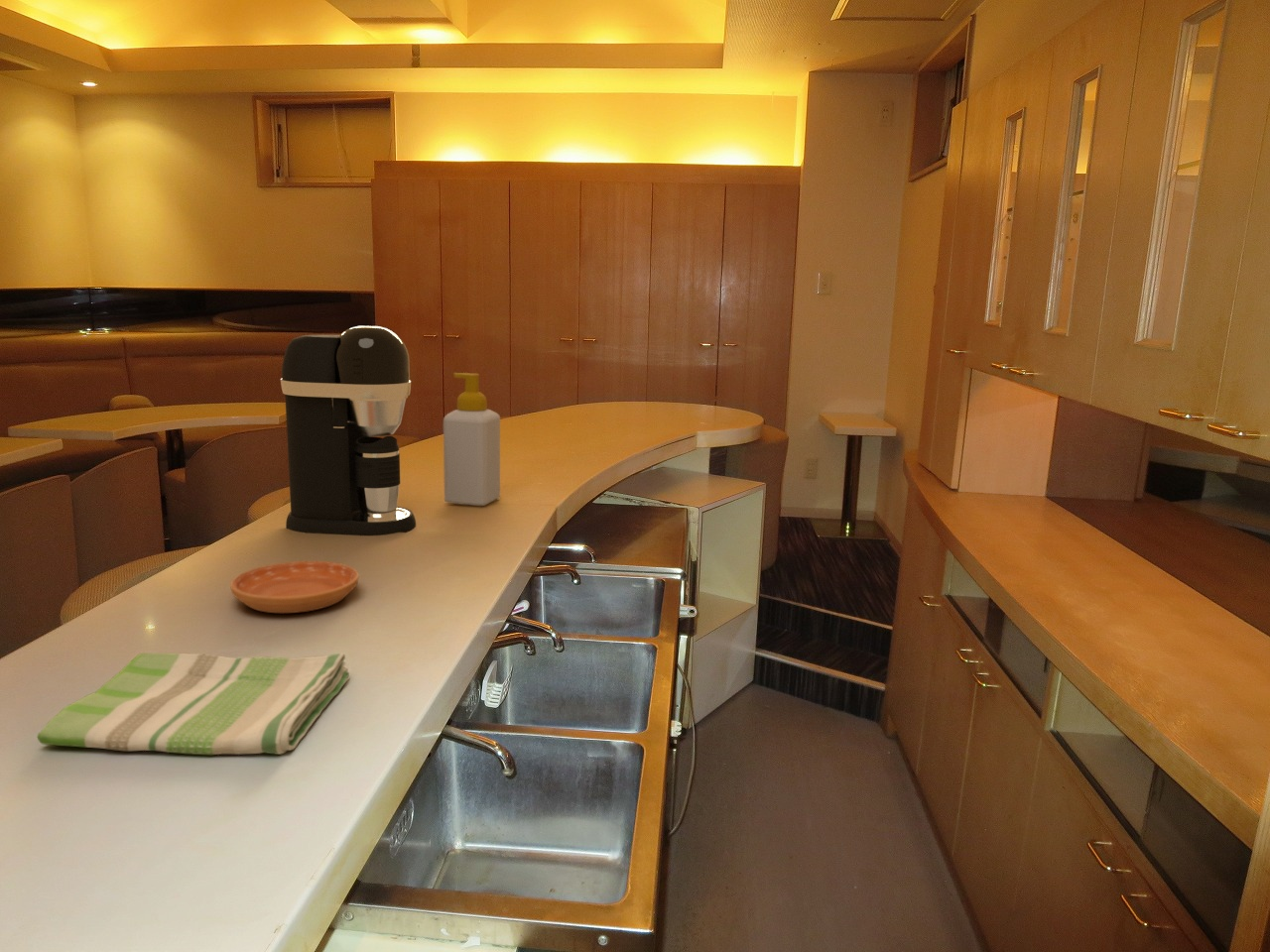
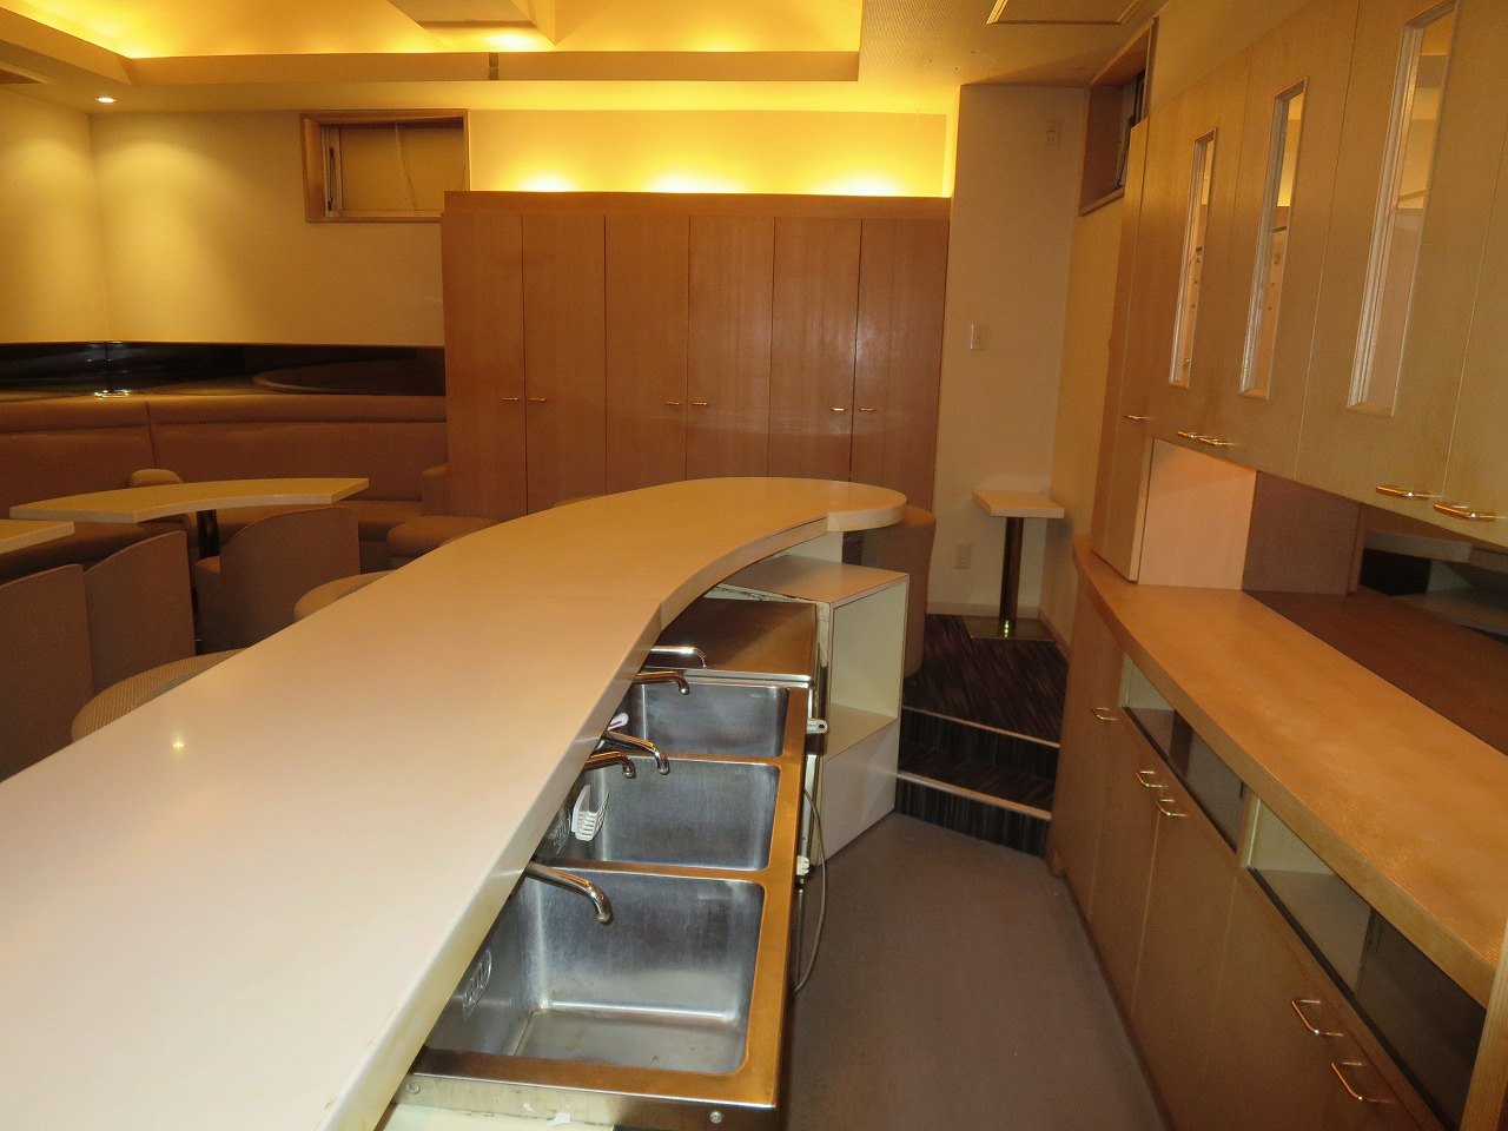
- coffee maker (347, 427)
- saucer (296, 587)
- soap bottle (472, 438)
- dish towel (207, 695)
